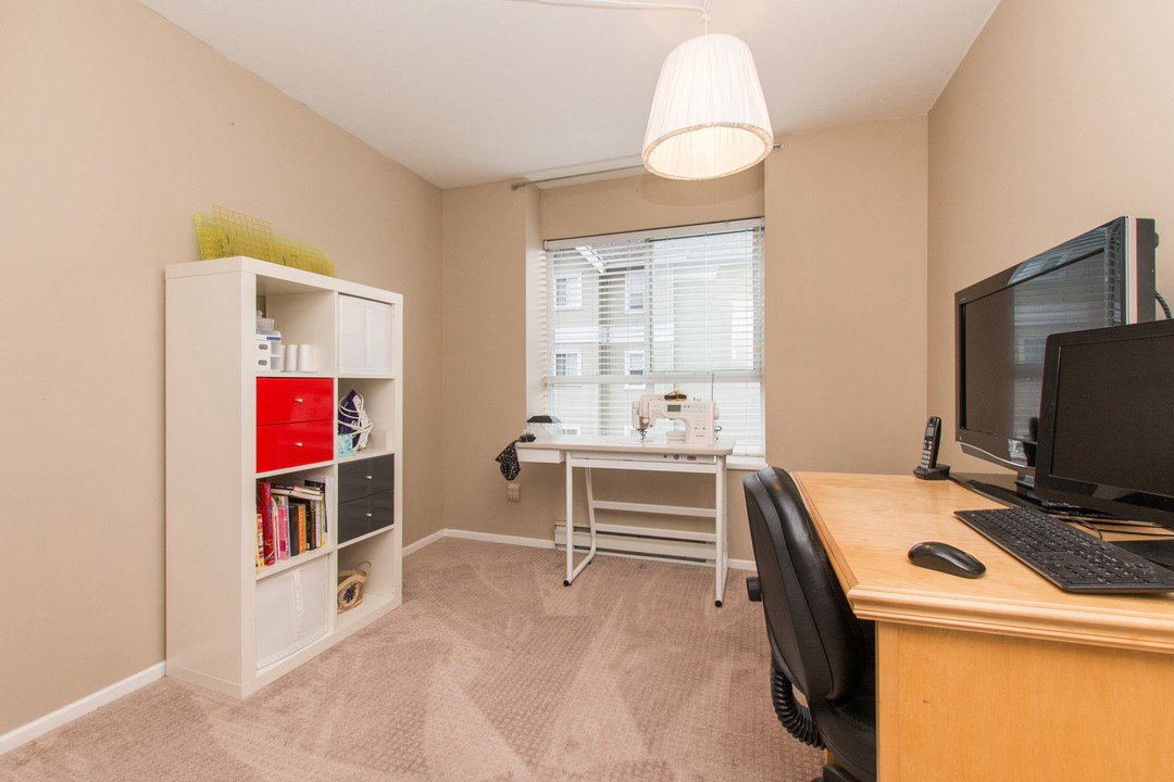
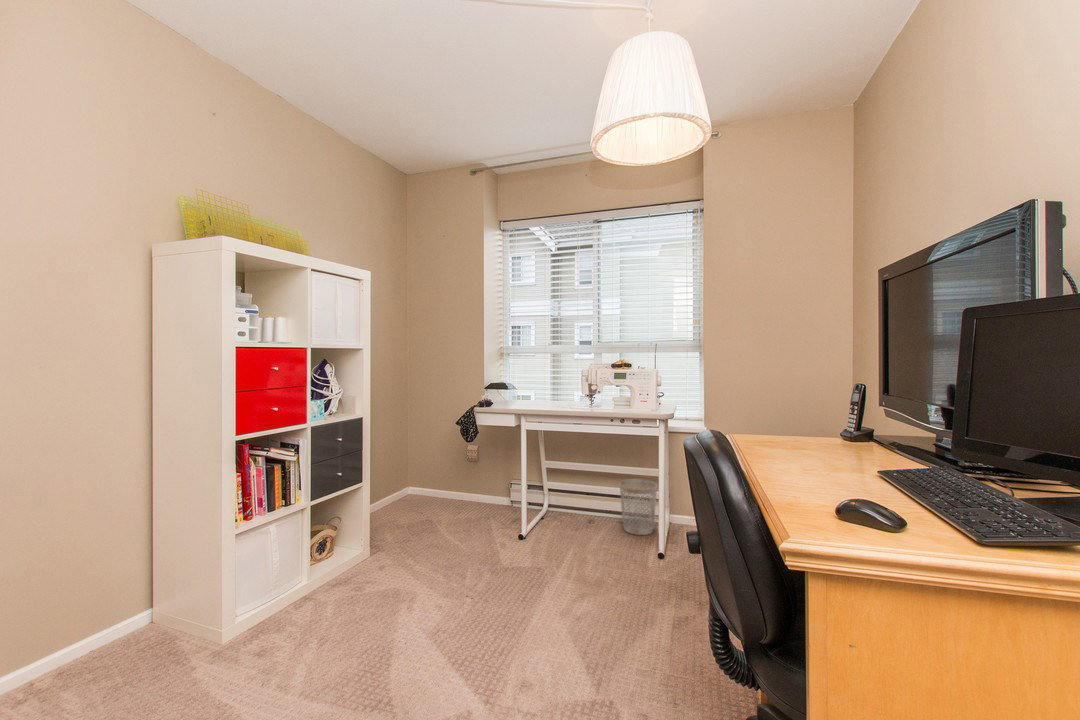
+ wastebasket (637, 506)
